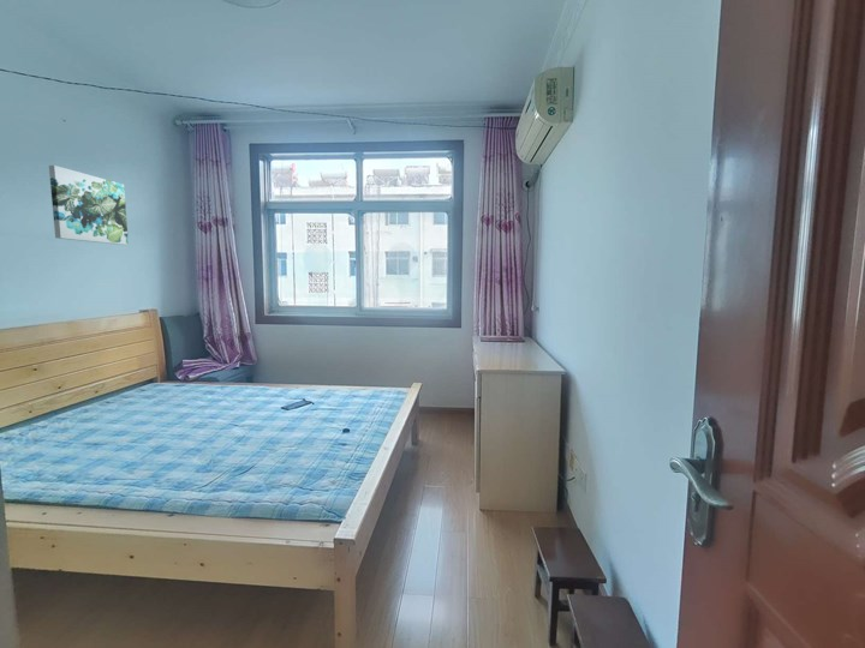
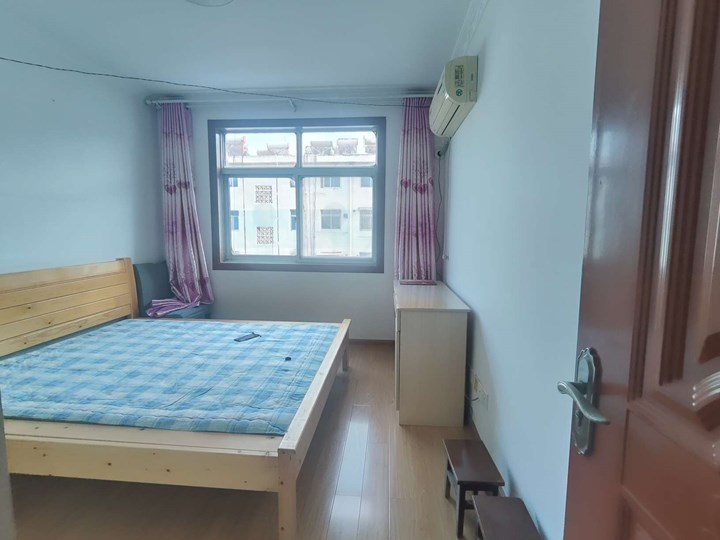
- wall art (91, 209)
